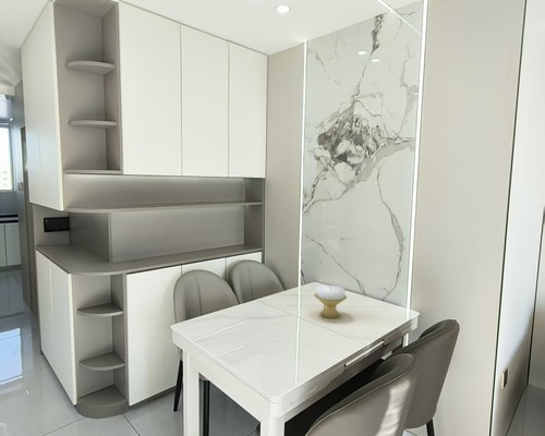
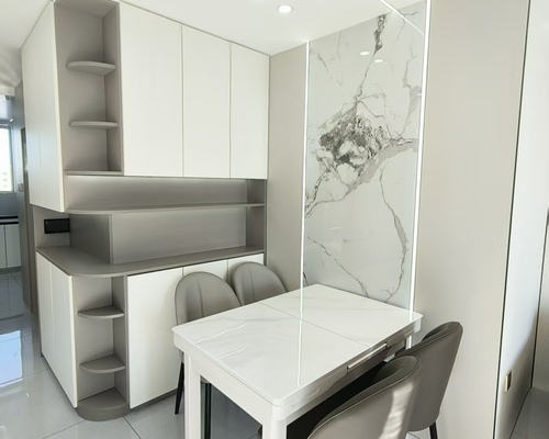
- candle holder (329, 300)
